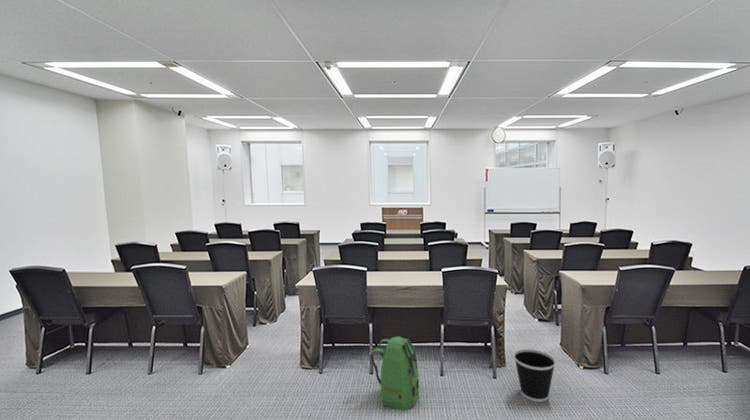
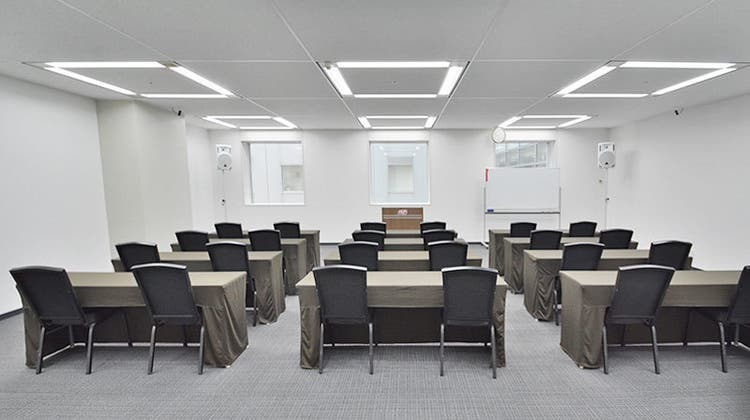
- wastebasket (534, 376)
- backpack (395, 367)
